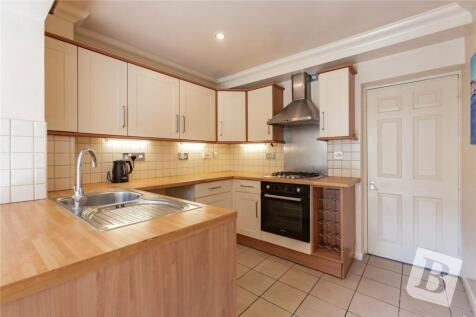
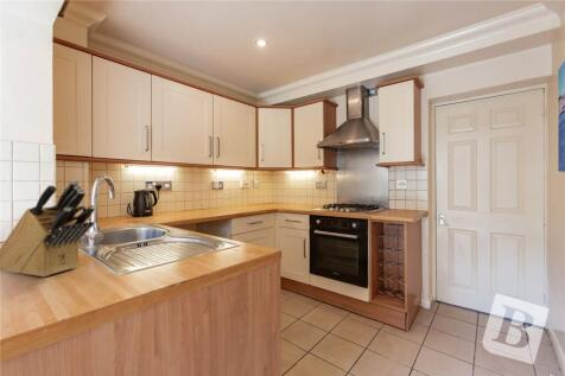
+ knife block (44, 225)
